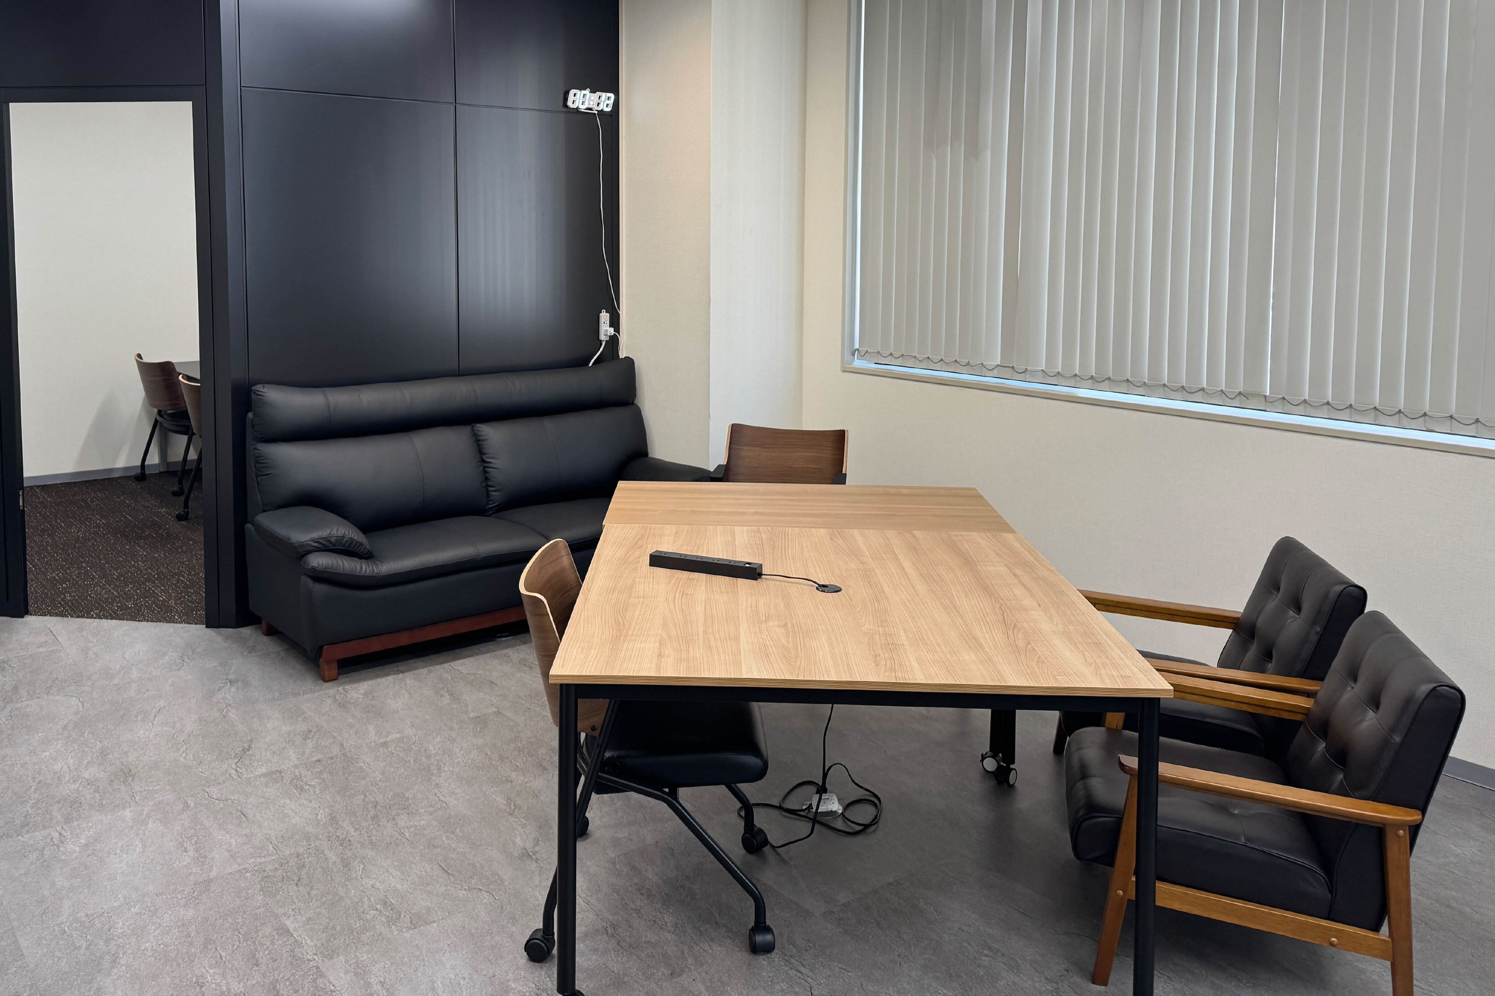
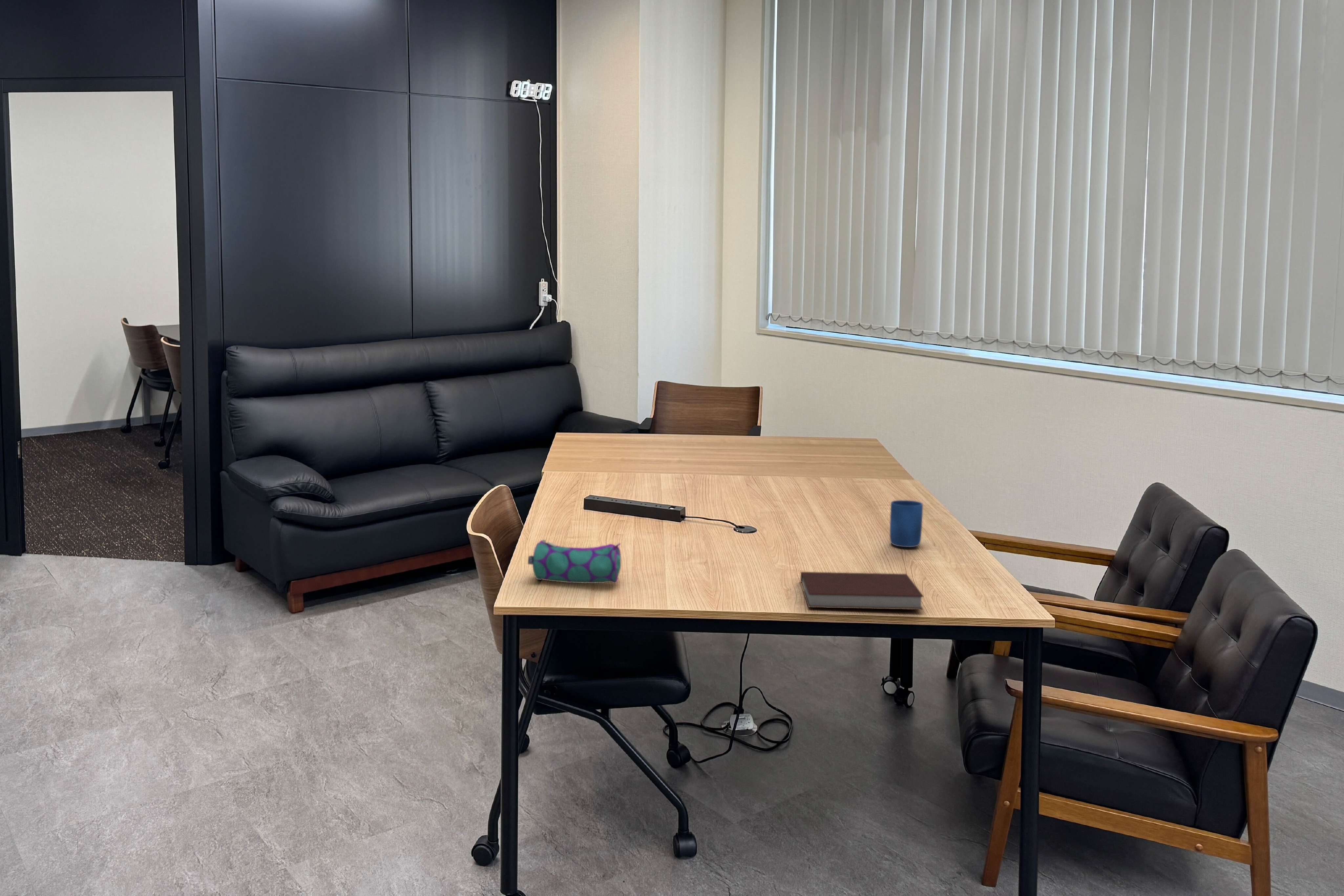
+ pencil case (576, 561)
+ mug (905, 522)
+ notebook (859, 590)
